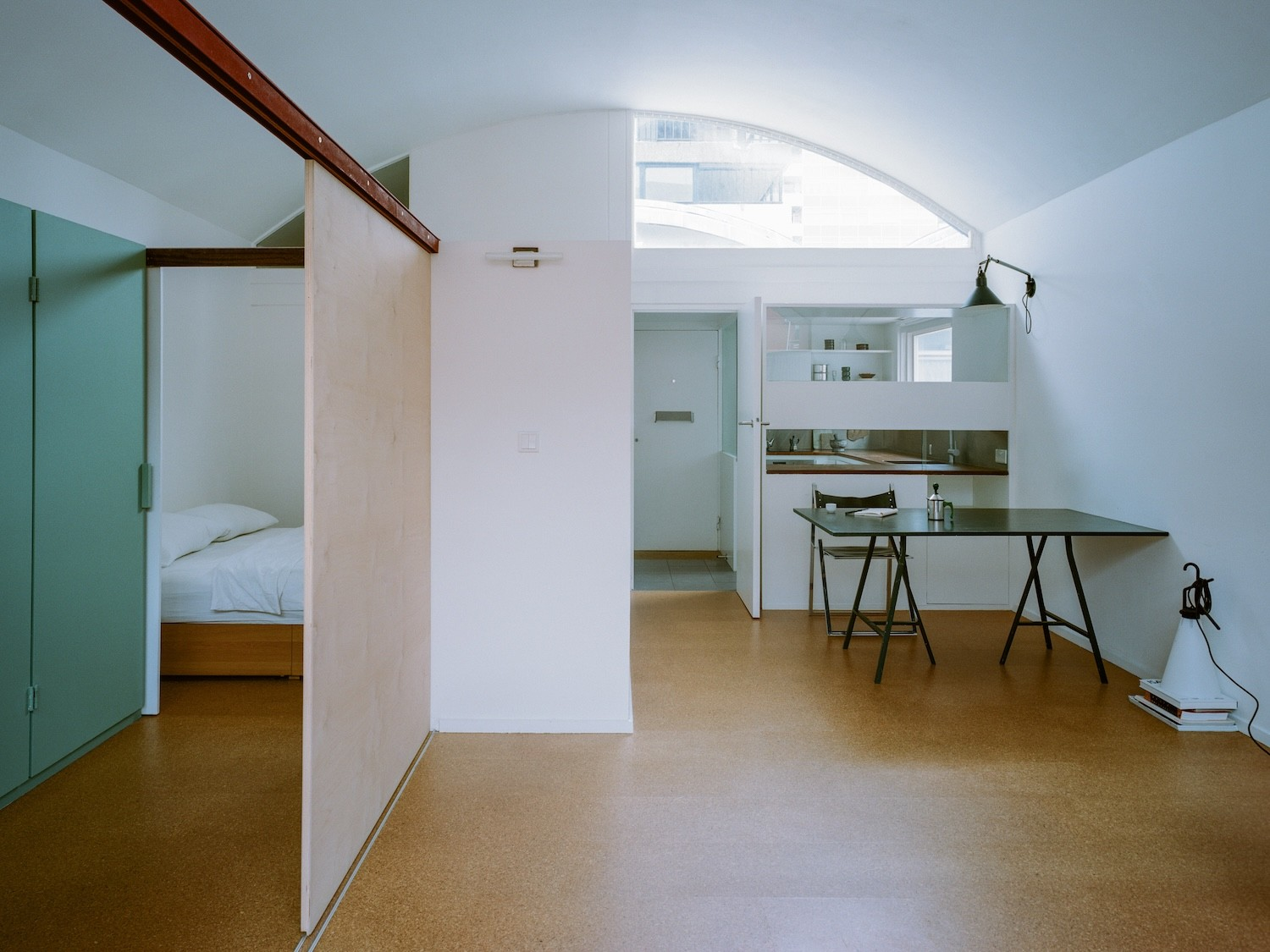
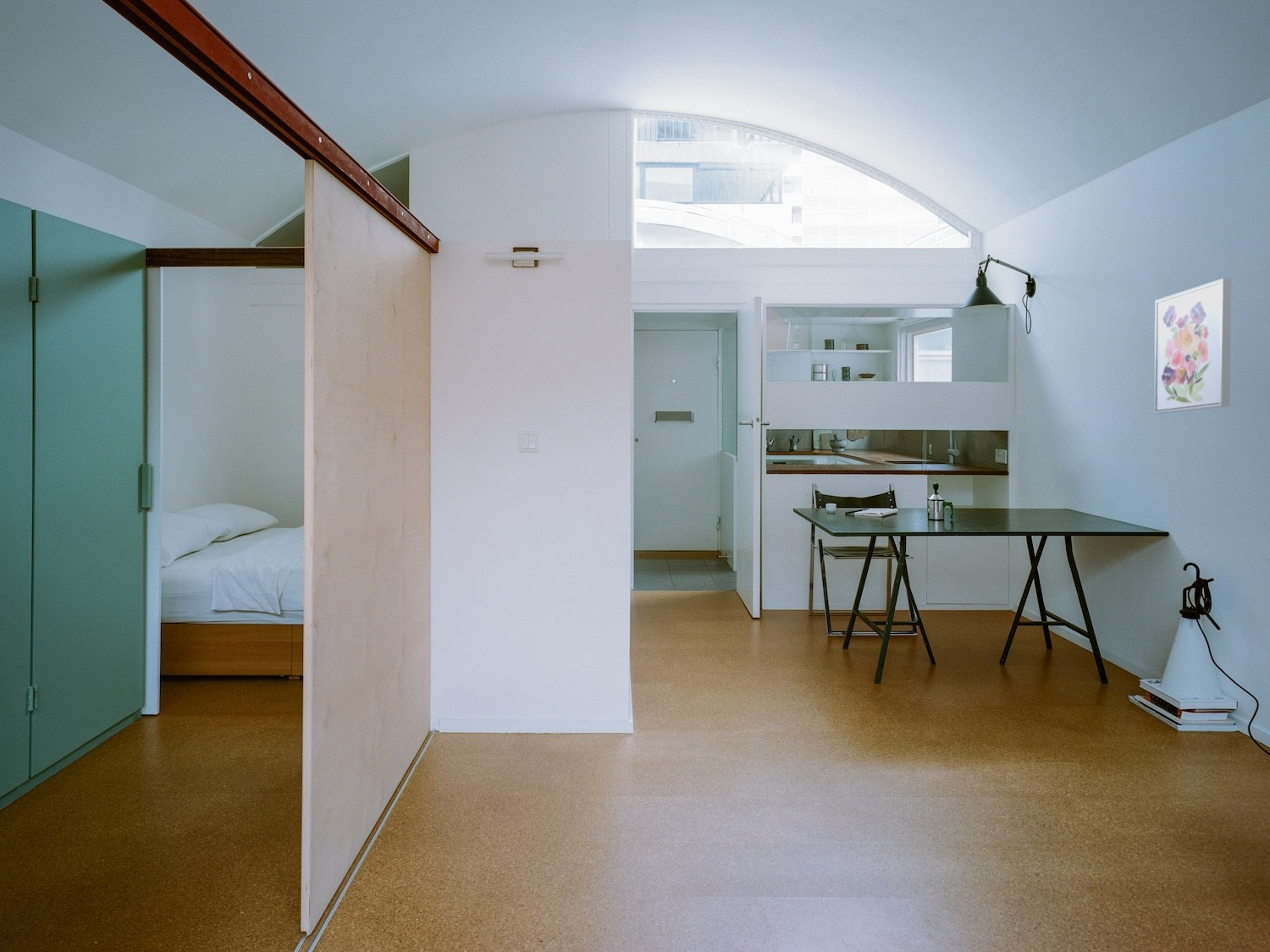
+ wall art (1190, 349)
